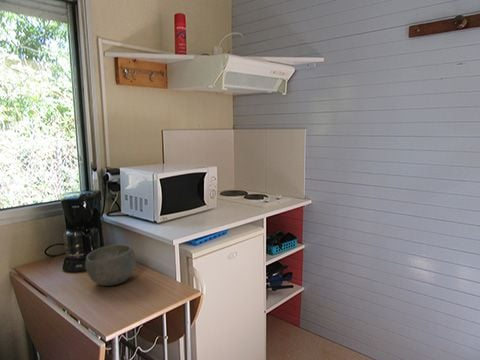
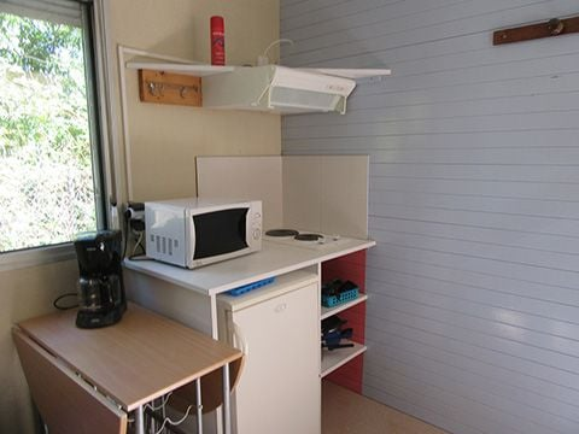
- bowl (111, 266)
